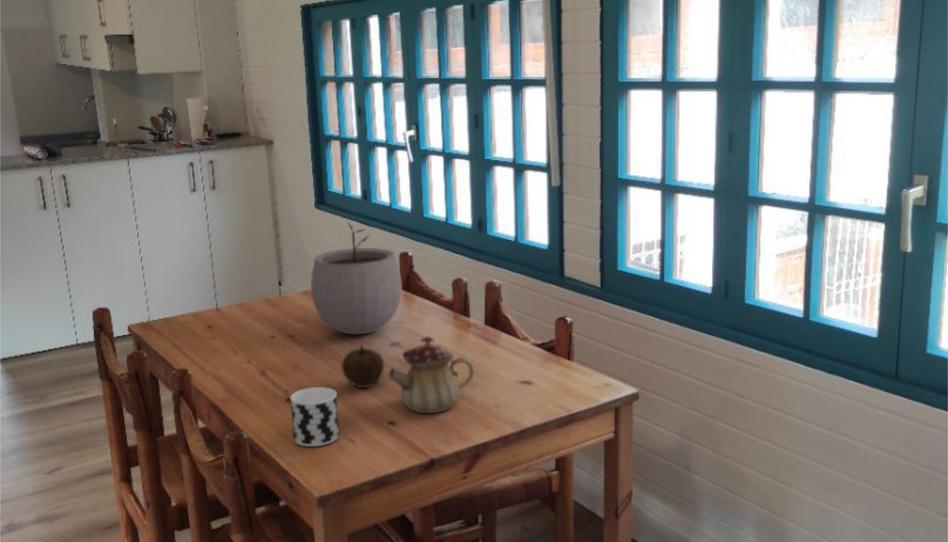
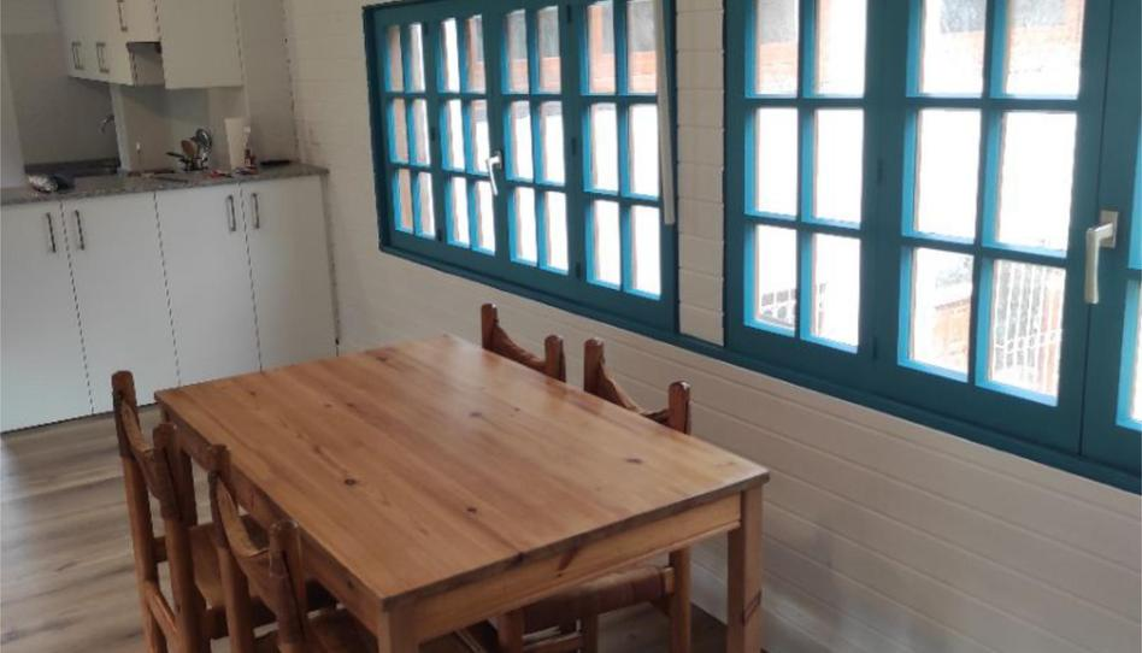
- cup (312, 414)
- fruit (363, 364)
- plant pot (356, 277)
- teapot (432, 370)
